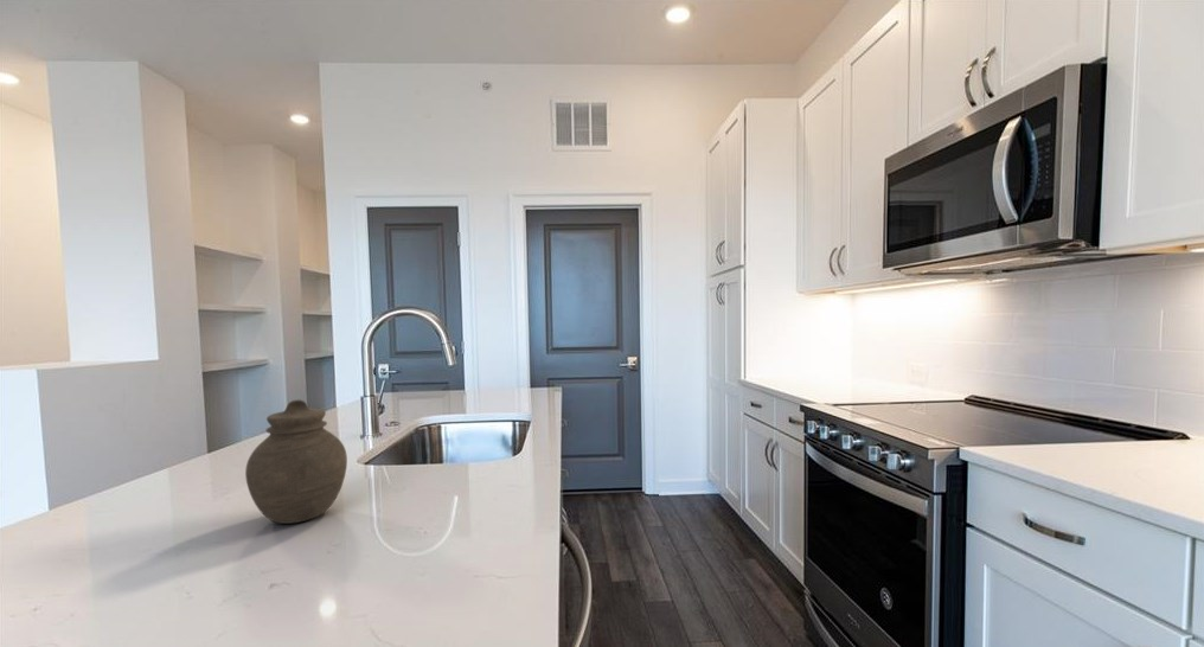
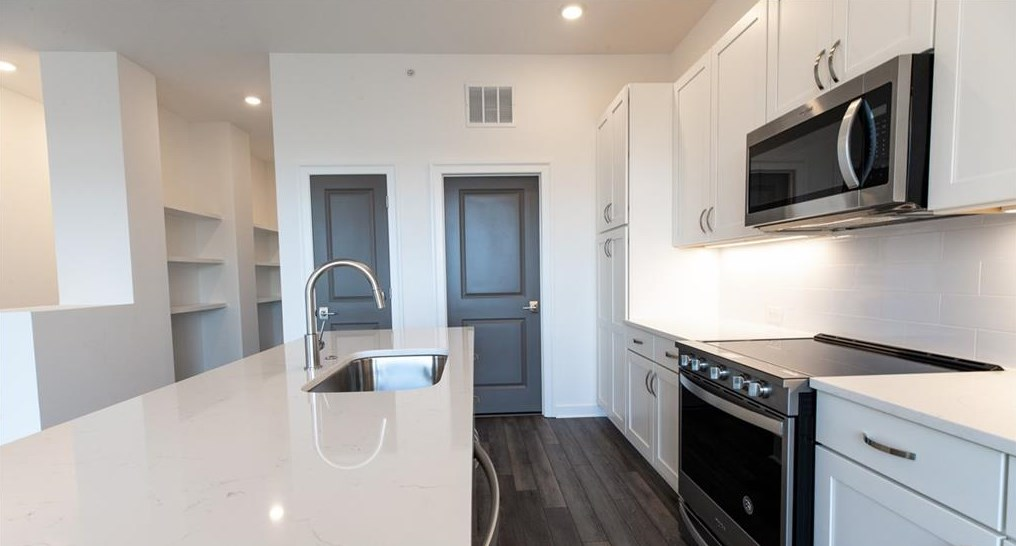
- jar (297, 457)
